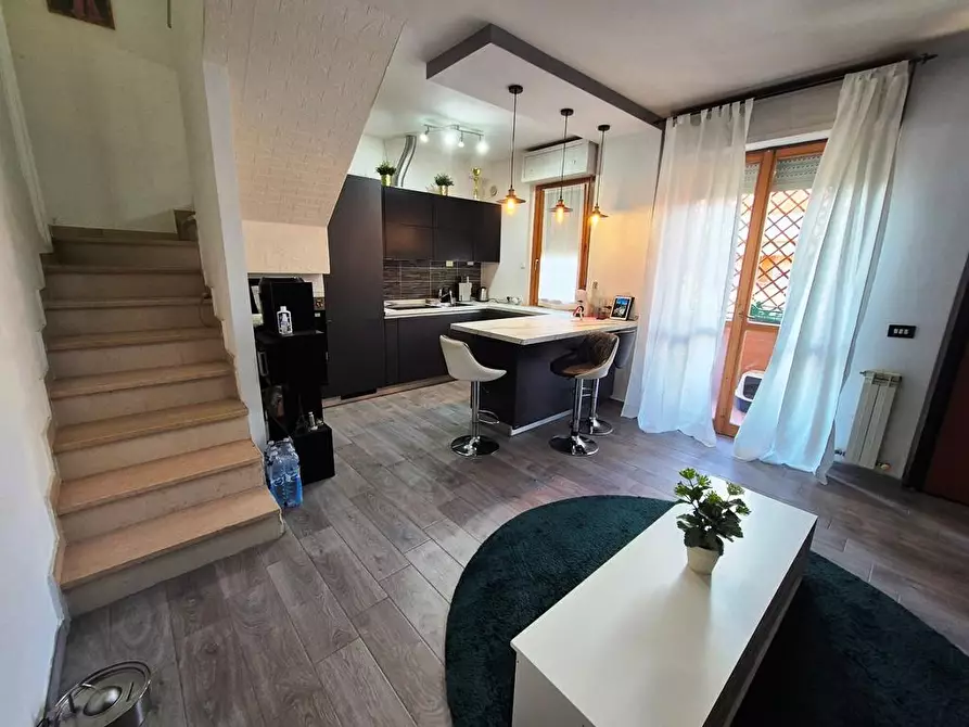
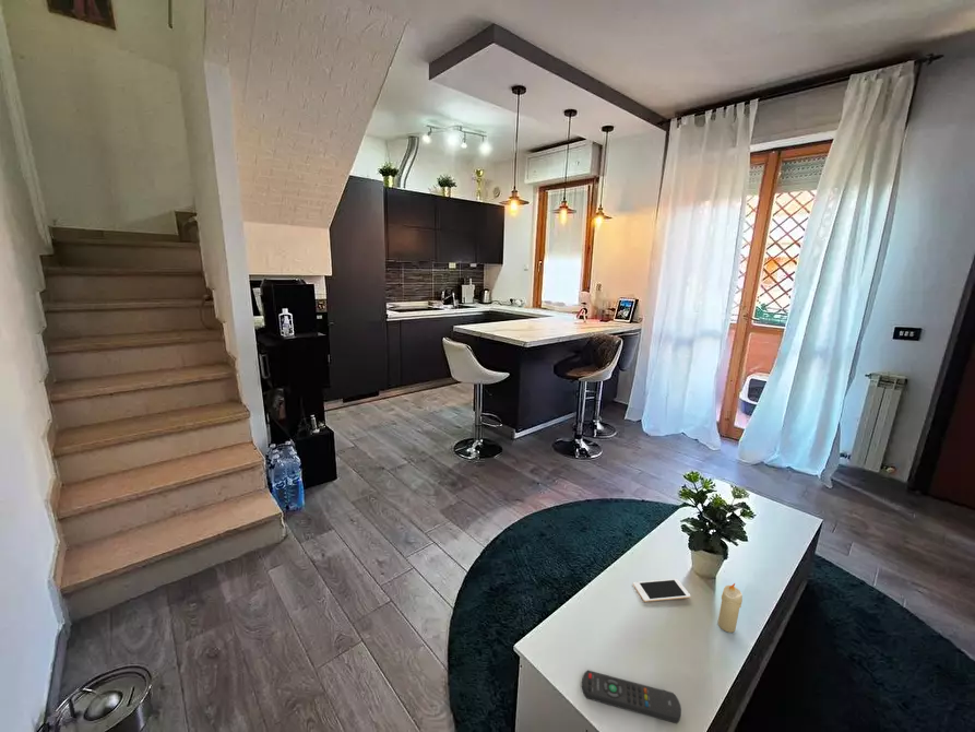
+ candle (730, 604)
+ remote control (629, 695)
+ cell phone (661, 590)
